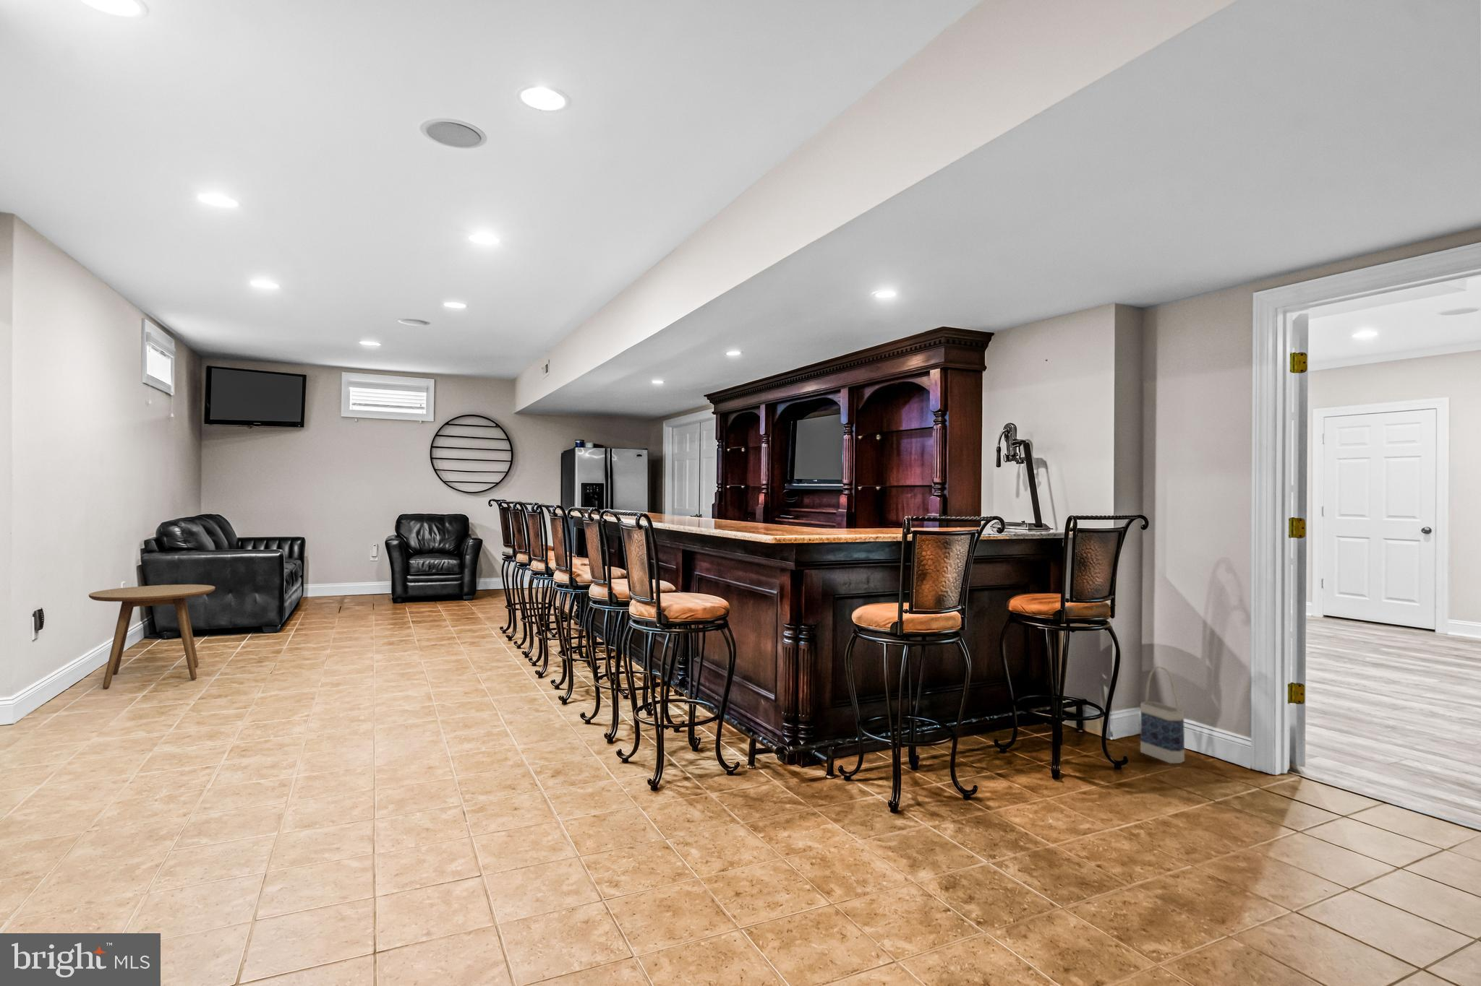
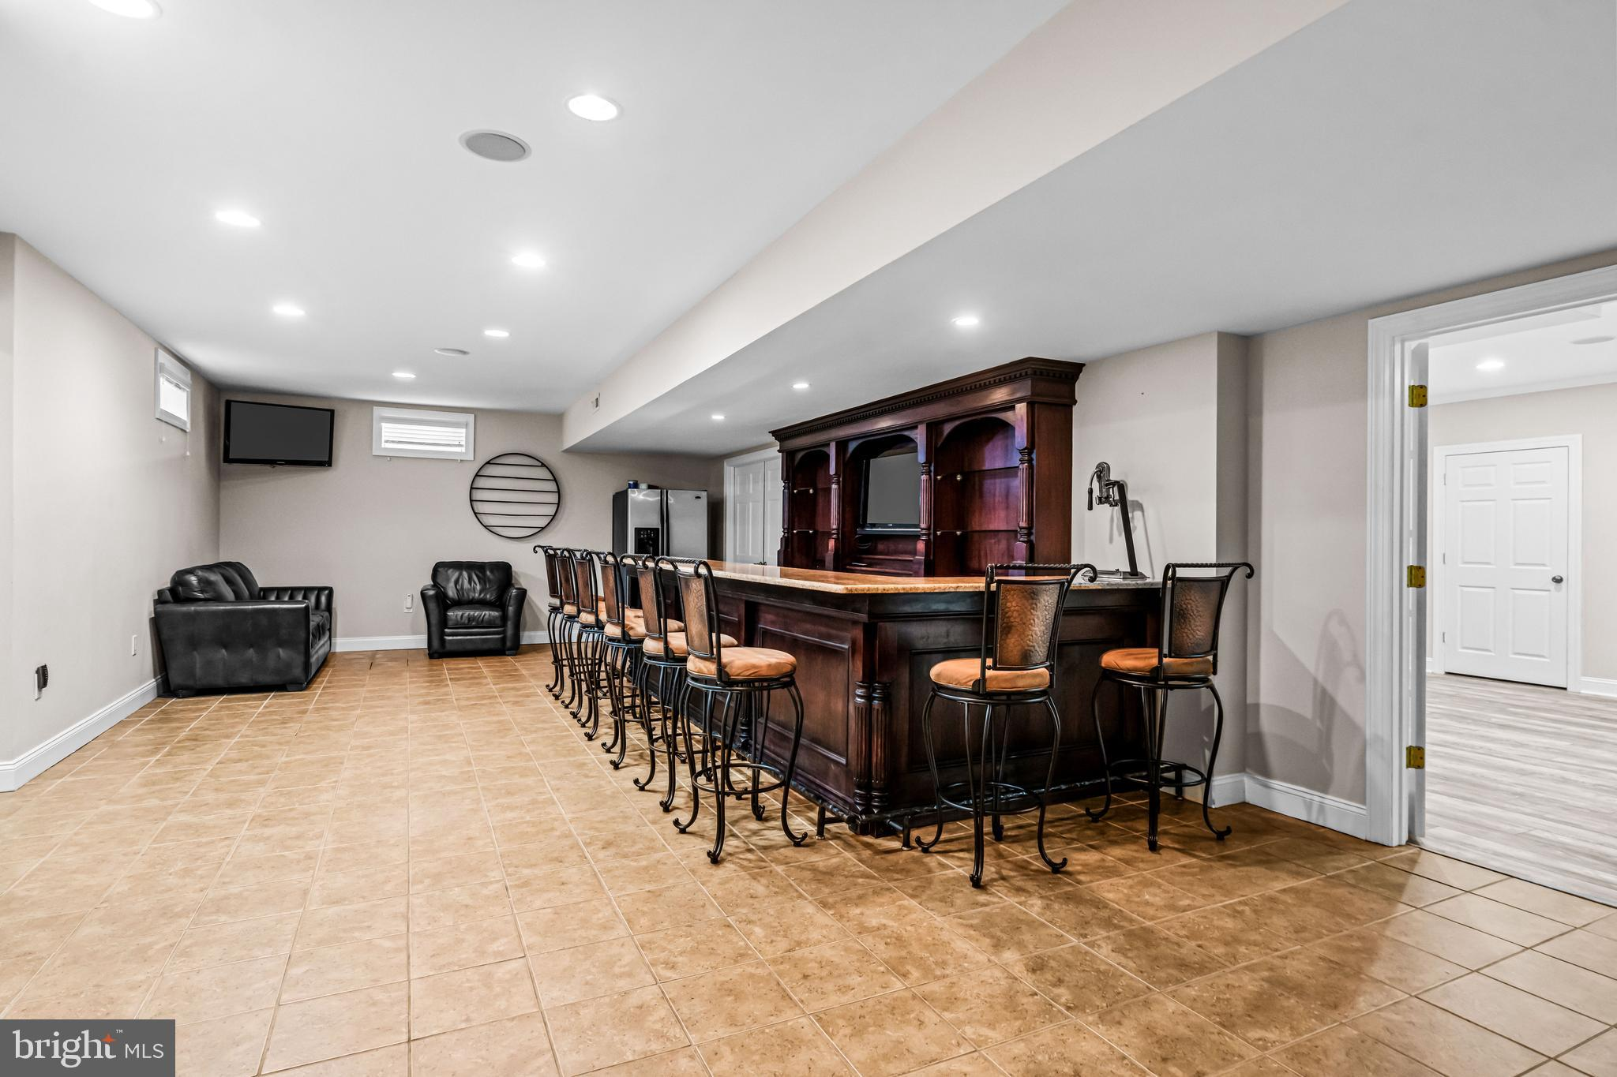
- bag (1162, 712)
- side table (128, 627)
